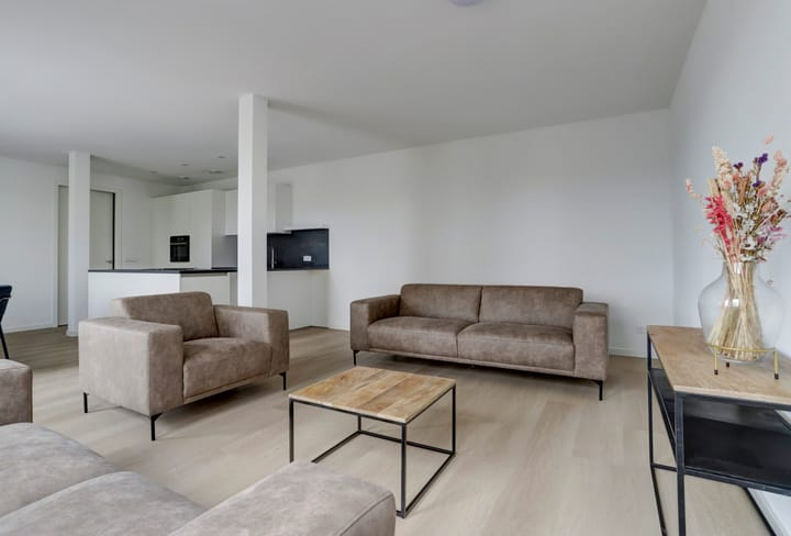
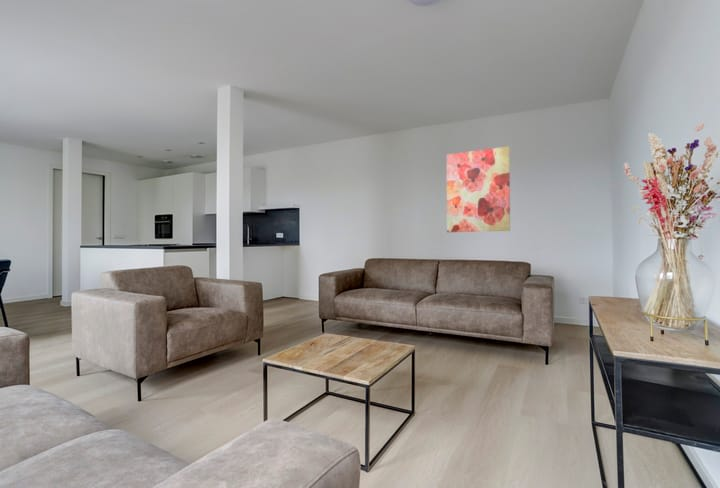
+ wall art (477, 191)
